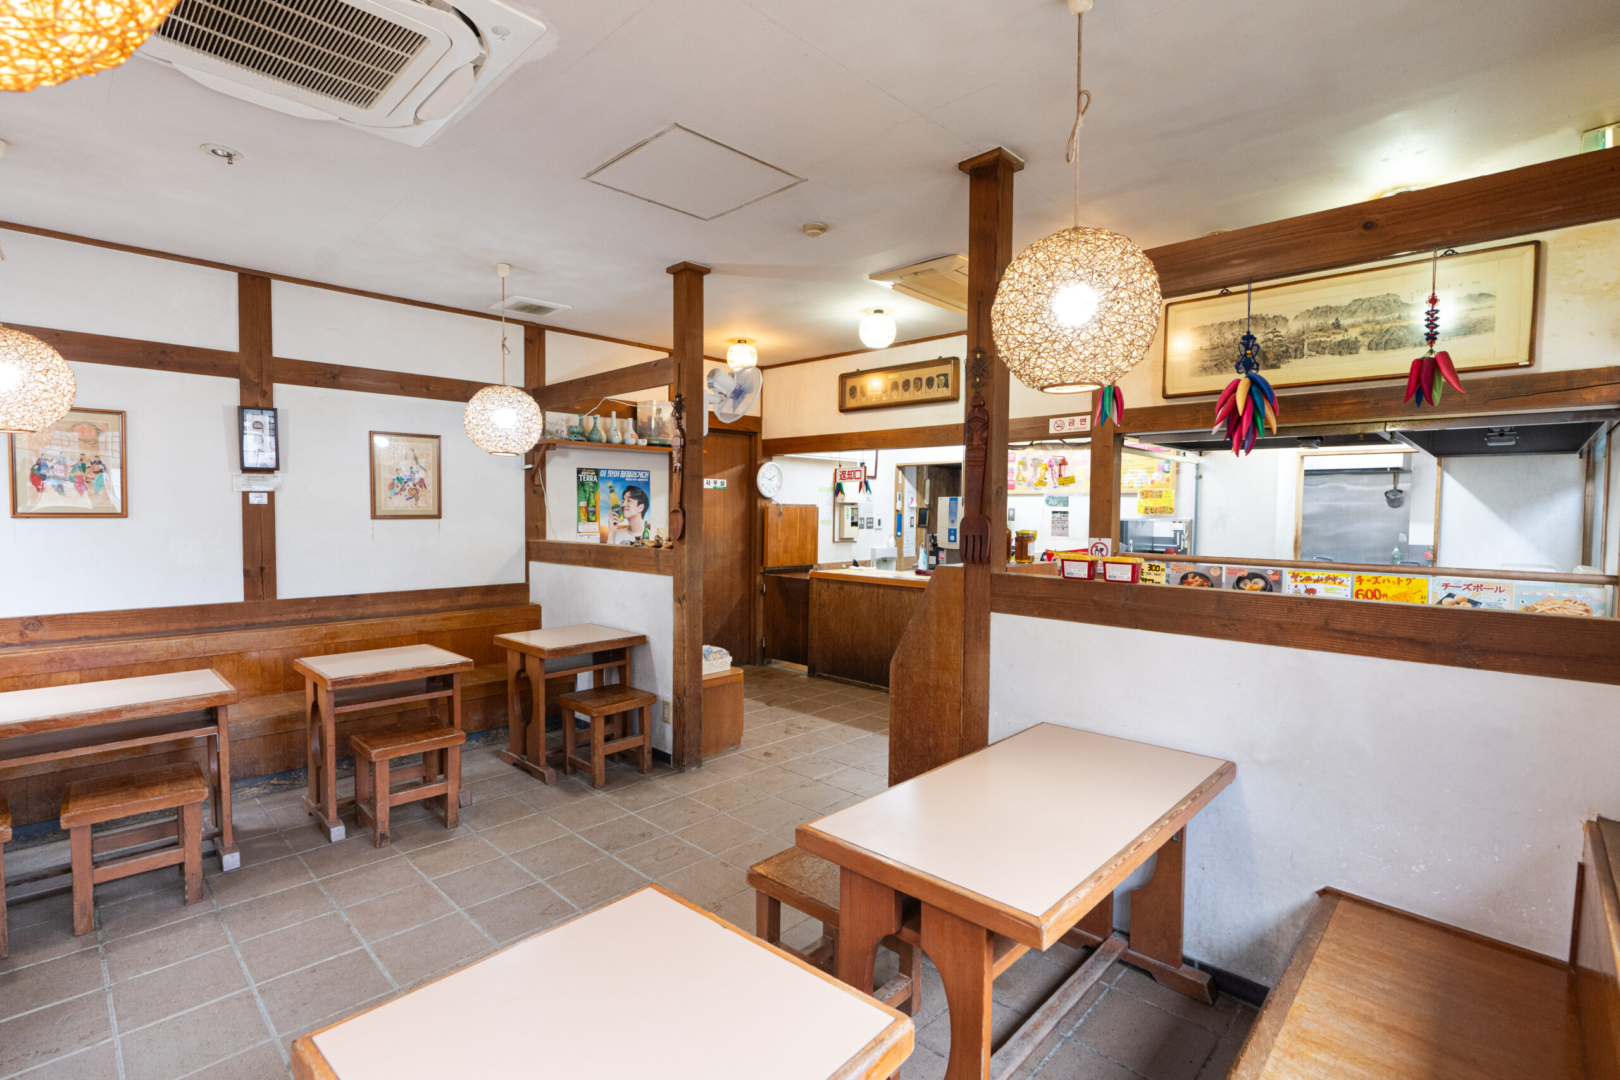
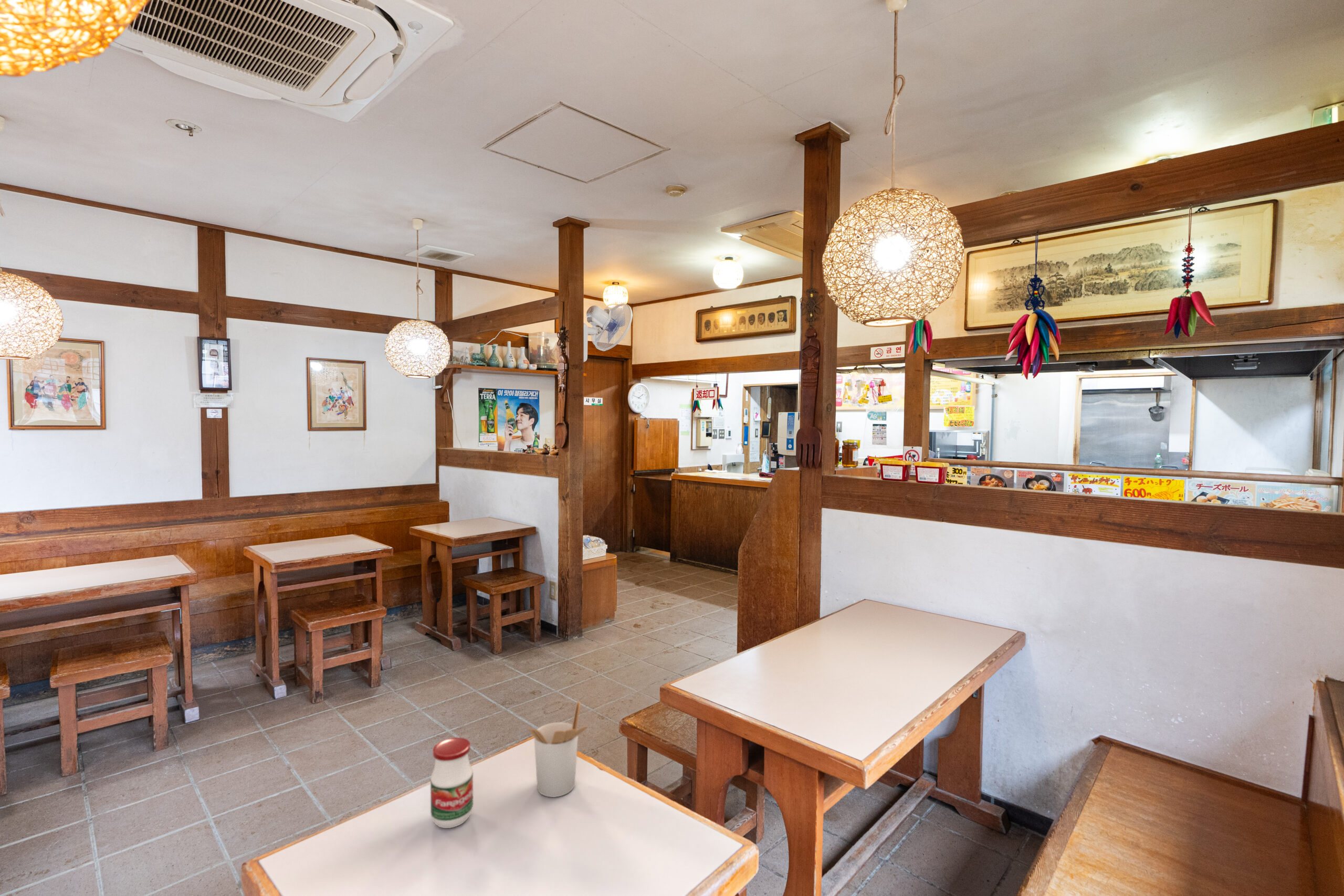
+ utensil holder (561, 752)
+ jar (452, 783)
